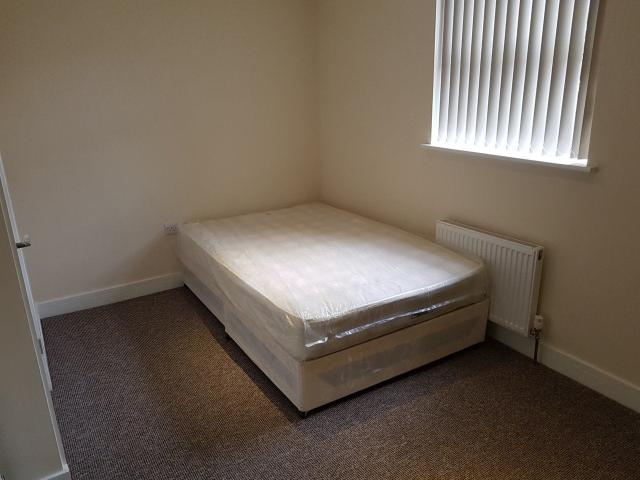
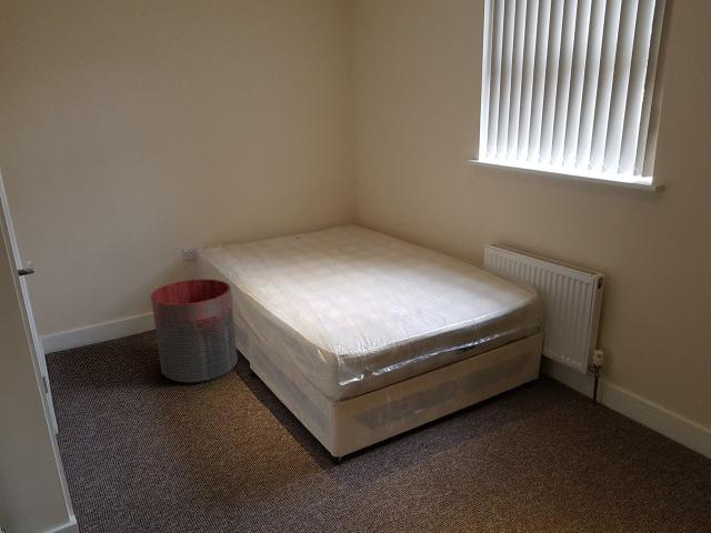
+ trash can (196, 329)
